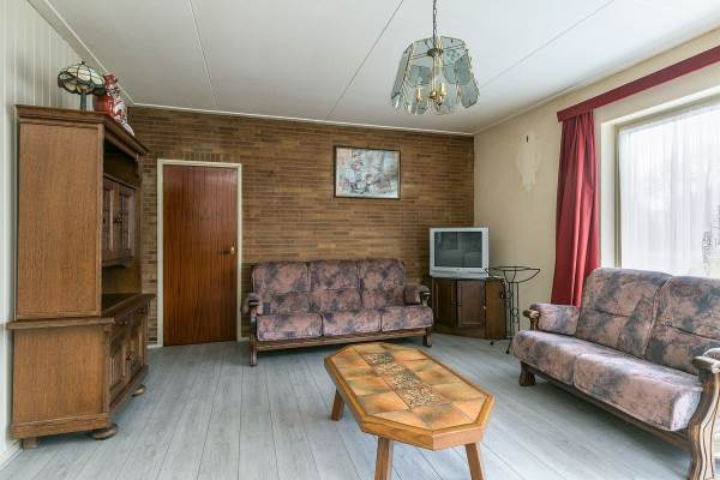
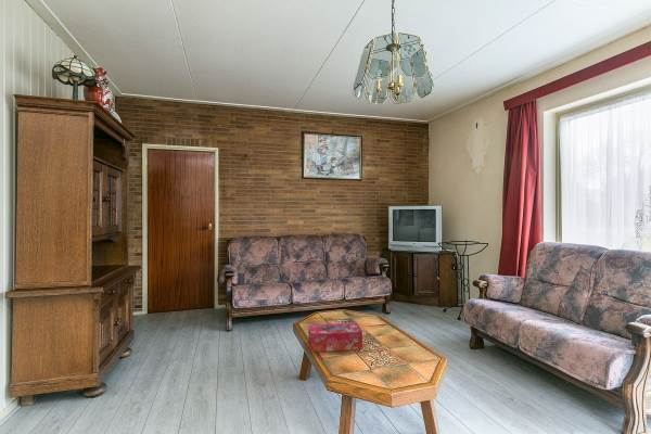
+ tissue box (334, 336)
